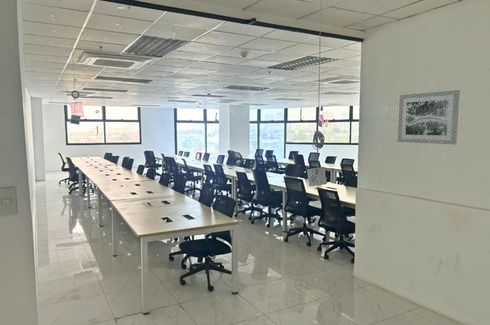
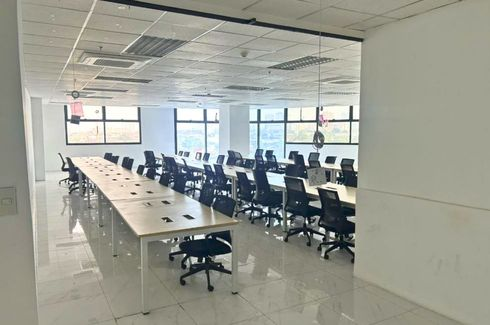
- wall art (426, 118)
